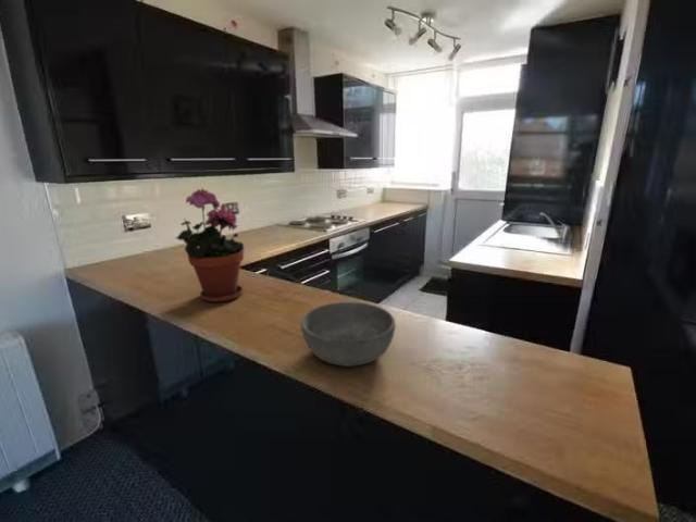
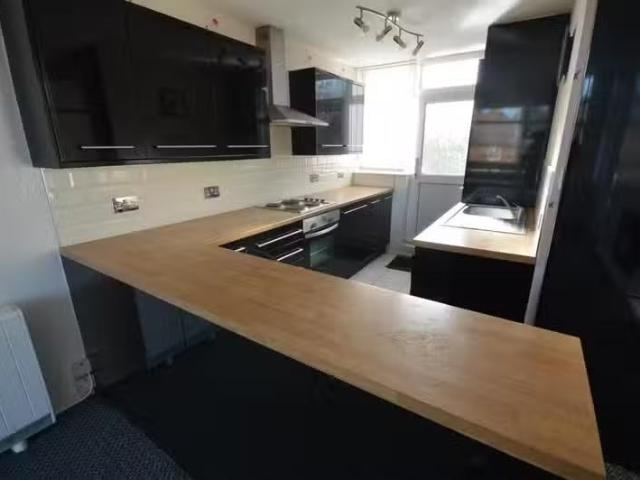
- bowl (348, 335)
- potted plant (214, 245)
